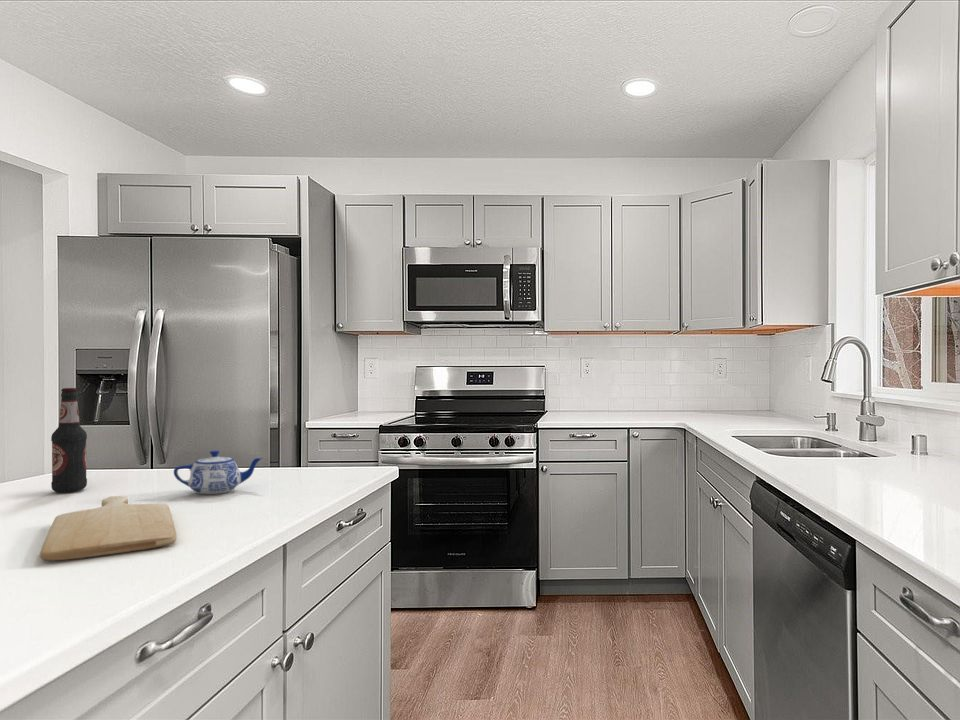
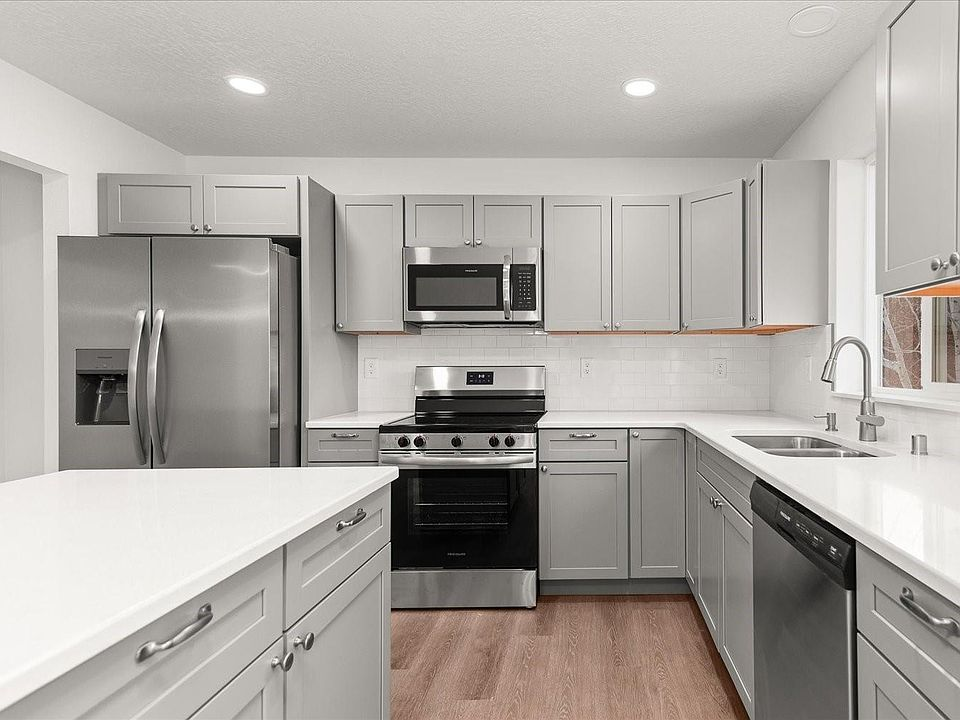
- bottle (69, 439)
- chopping board (113, 521)
- teapot (219, 470)
